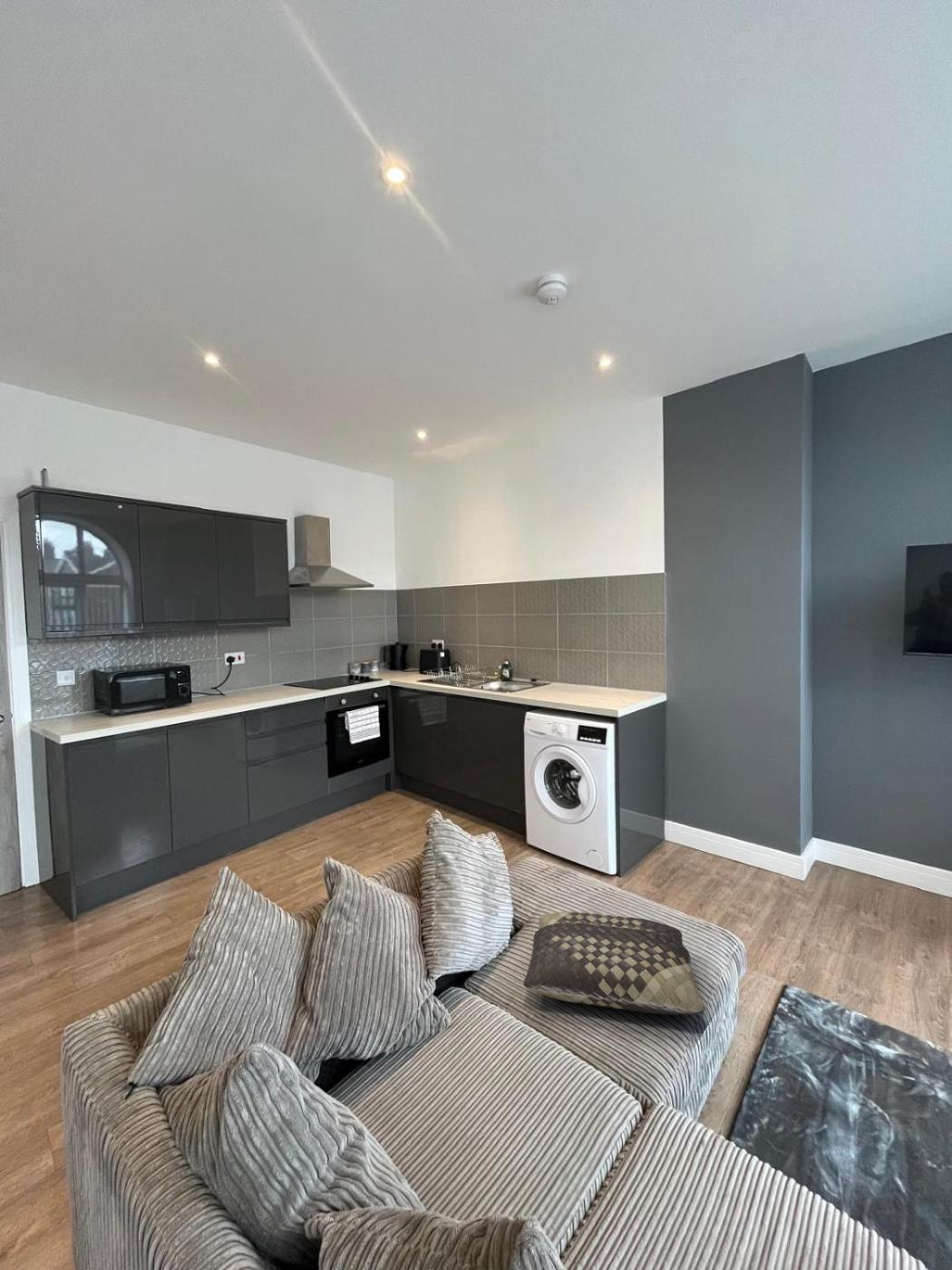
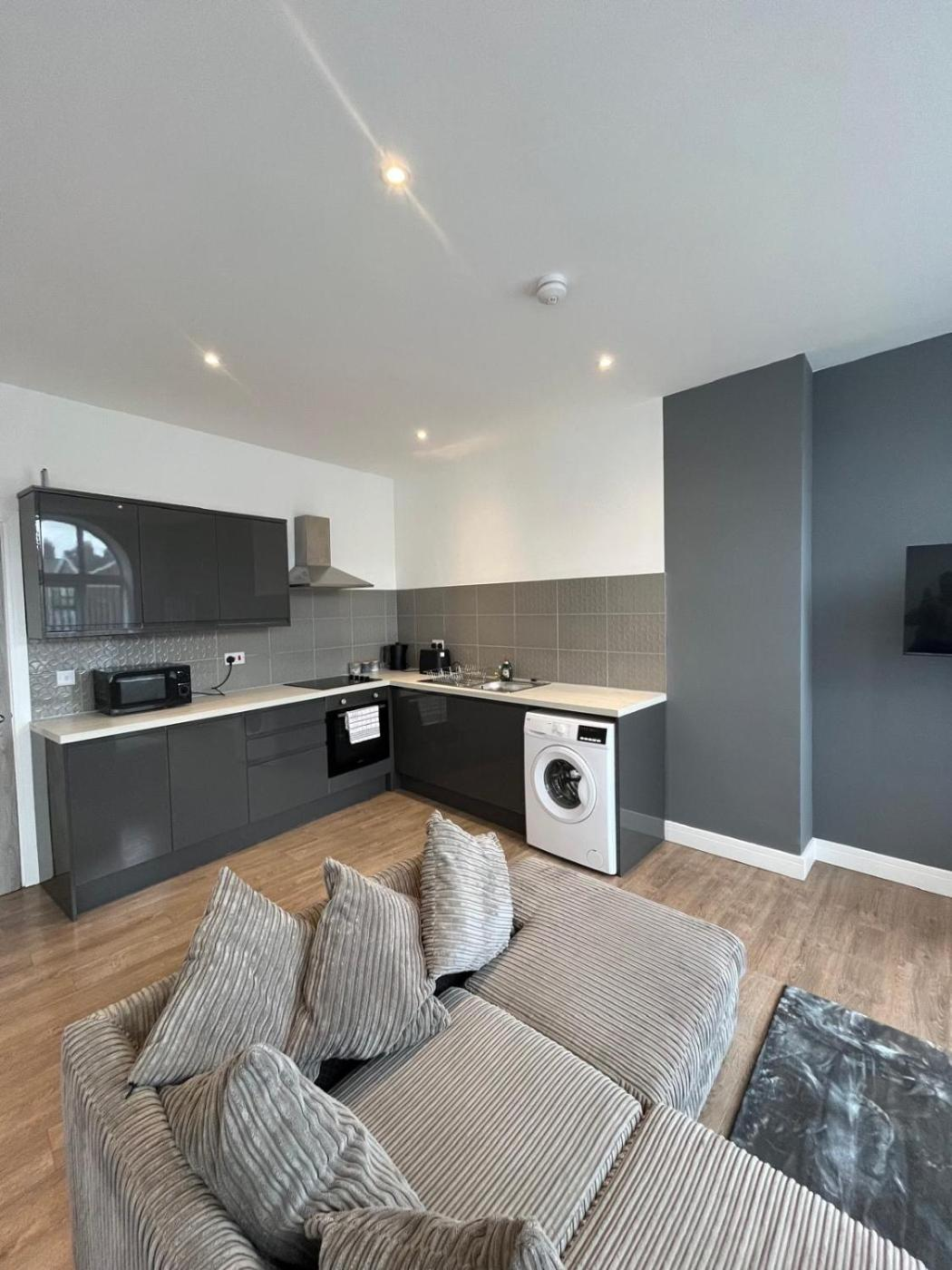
- cushion (609, 956)
